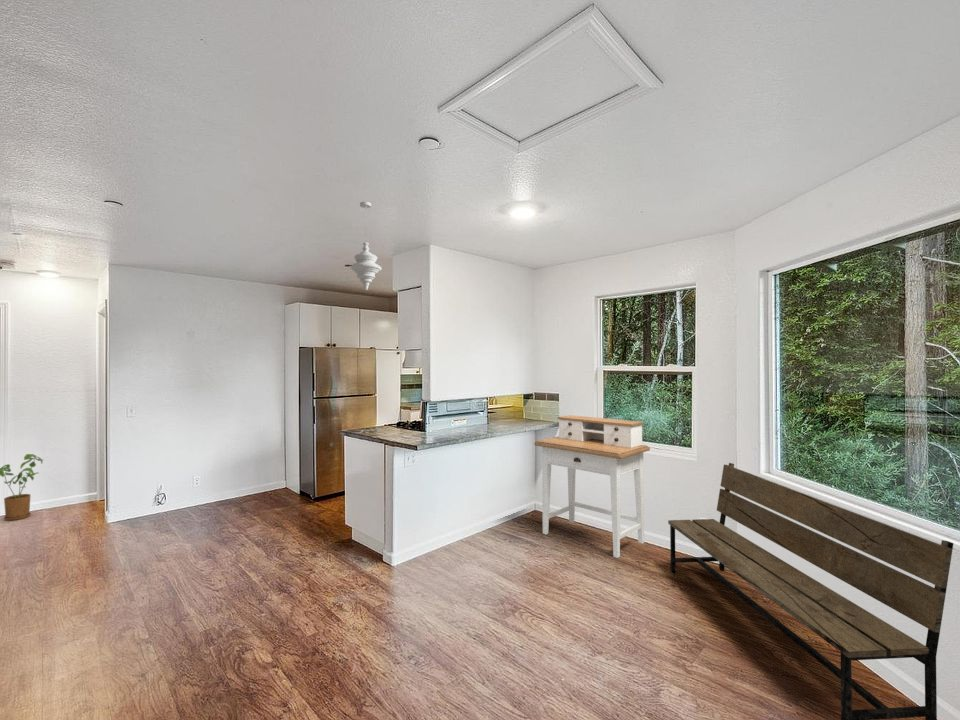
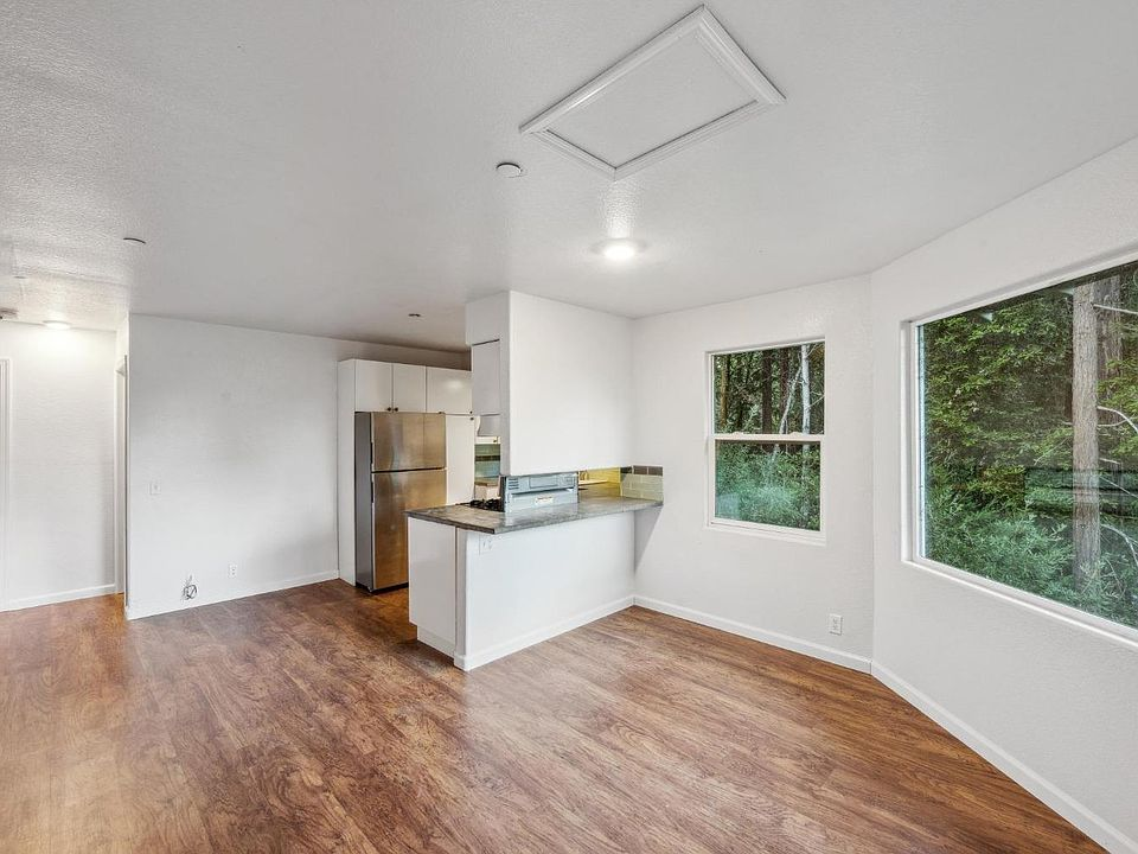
- desk (593, 472)
- bench (772, 561)
- house plant (19, 486)
- pendant light (365, 246)
